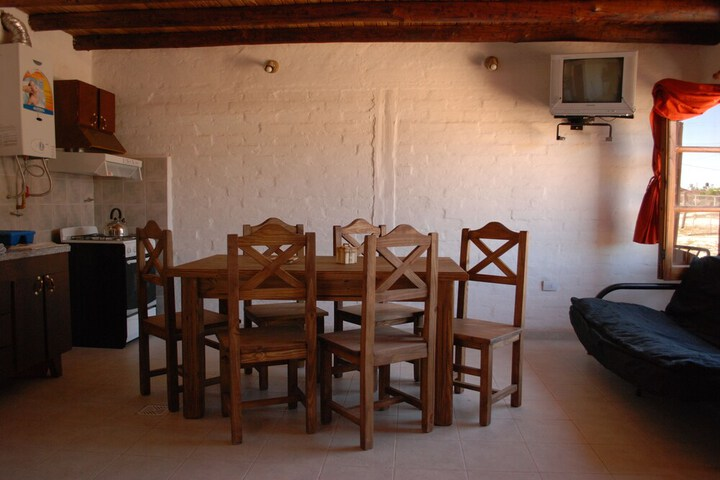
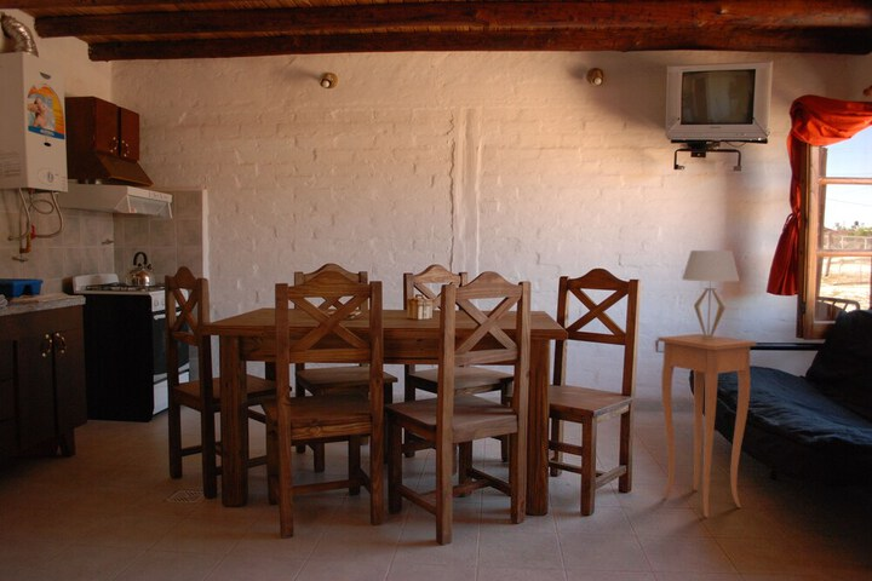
+ side table (701, 421)
+ table lamp (708, 294)
